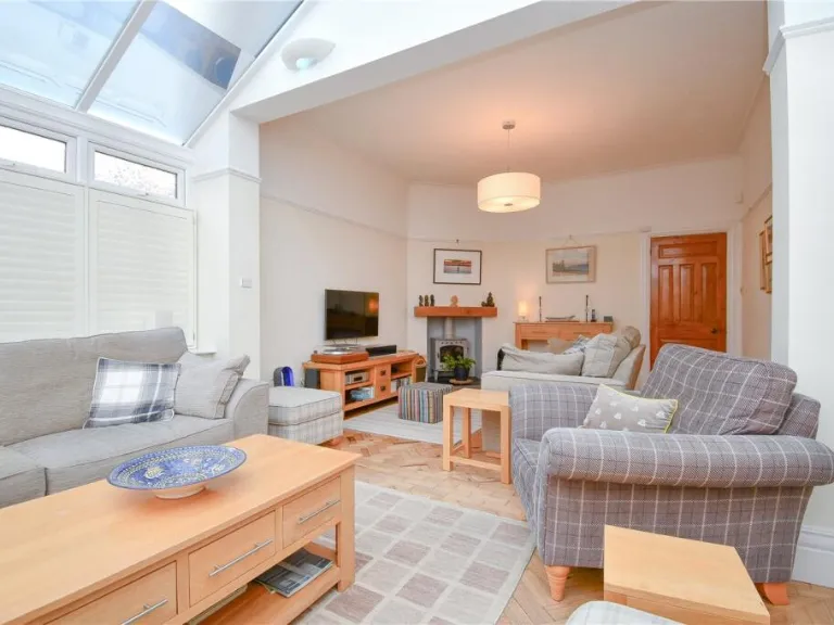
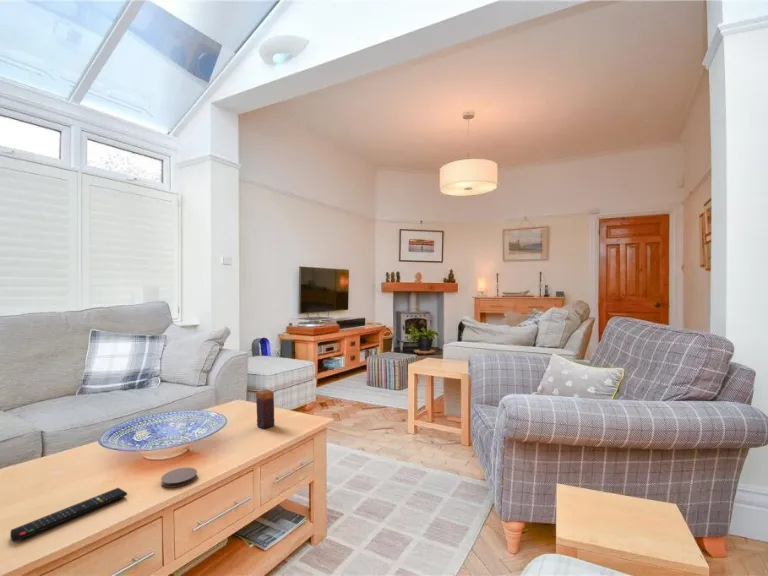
+ coaster (179, 477)
+ candle (265, 408)
+ remote control (72, 512)
